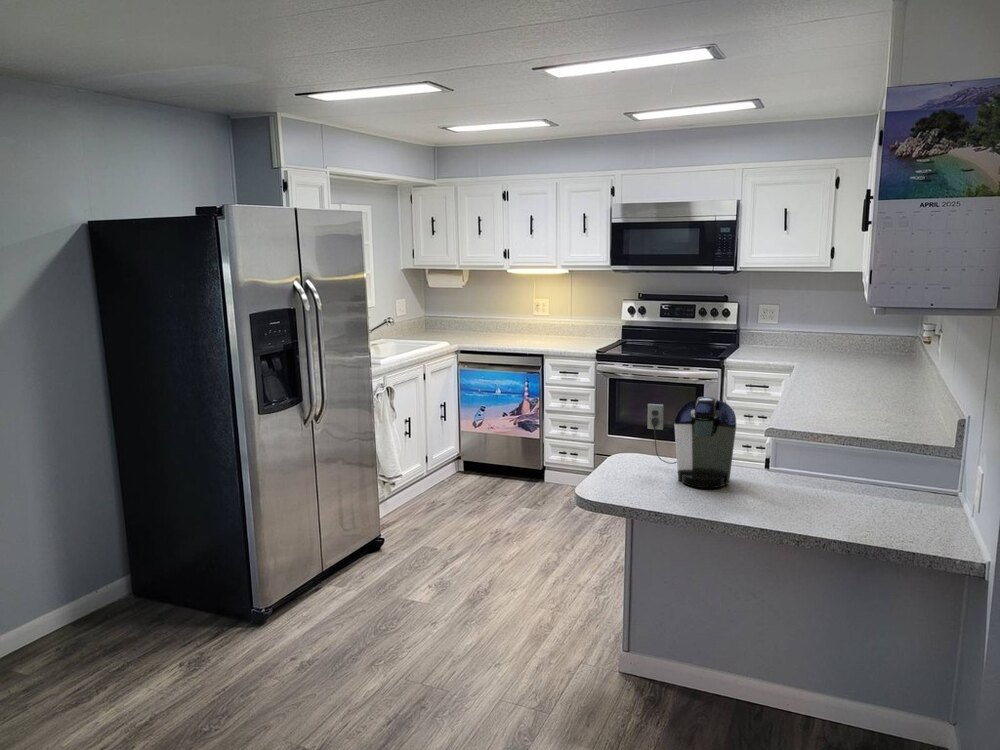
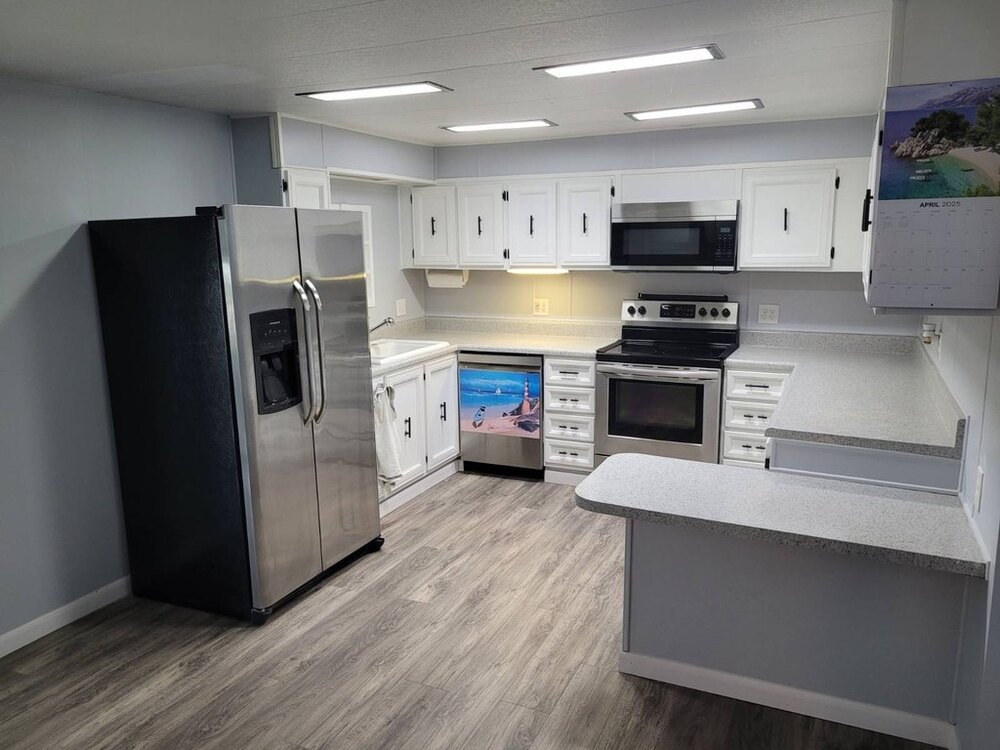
- coffee maker (688, 437)
